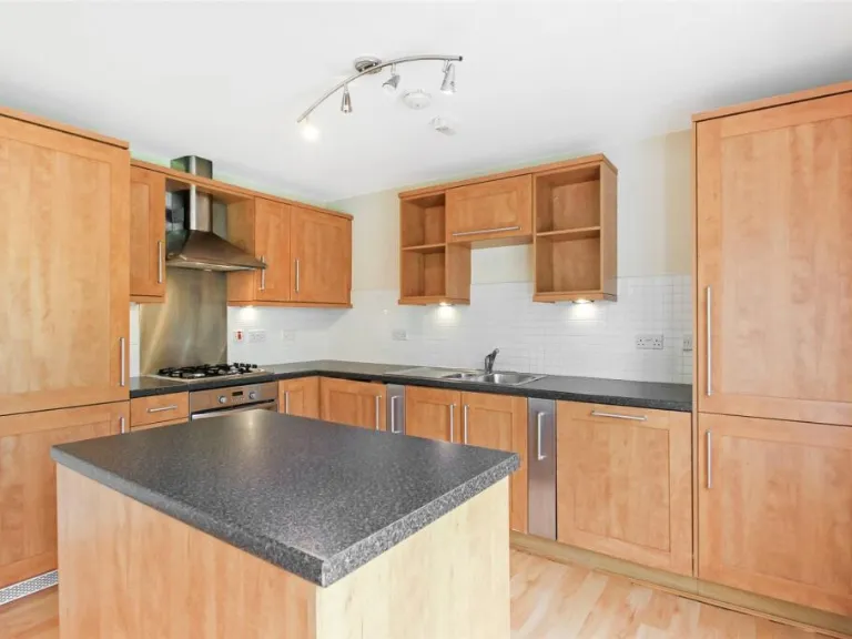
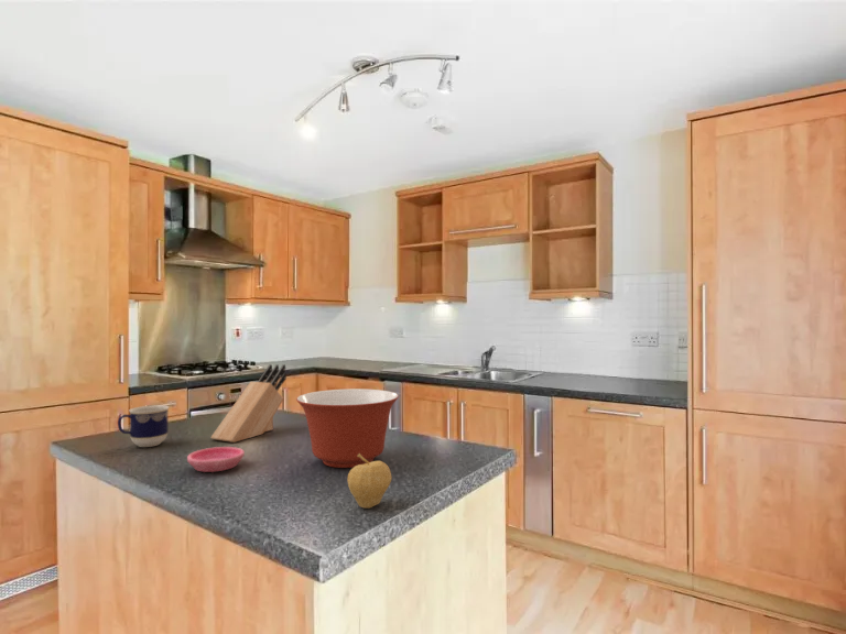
+ knife block (253, 400)
+ fruit (370, 479)
+ mixing bowl (348, 427)
+ cup (143, 427)
+ saucer (216, 459)
